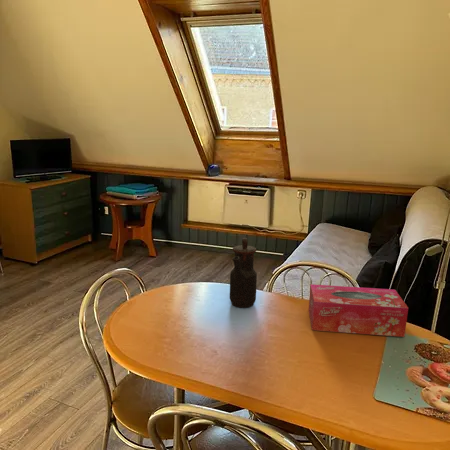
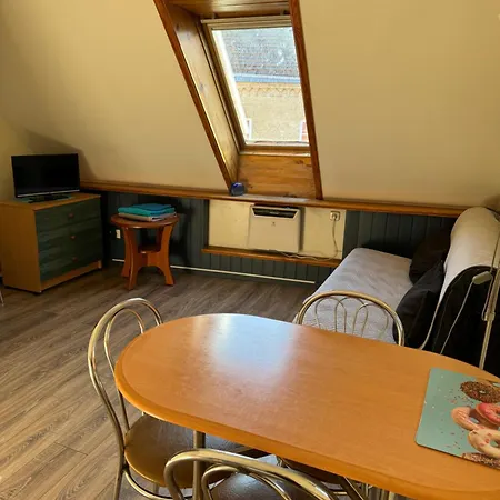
- teapot (243, 271)
- tissue box (354, 309)
